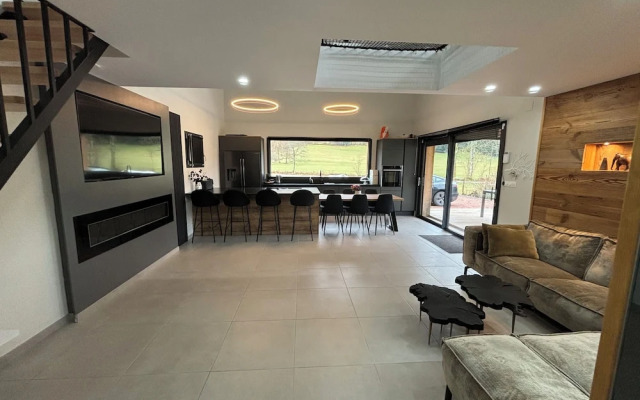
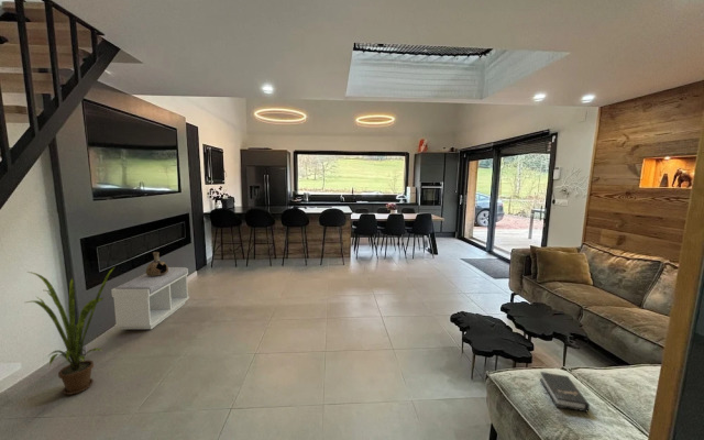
+ house plant (63, 332)
+ bench (155, 295)
+ hardback book (562, 391)
+ ceramic vessel (156, 263)
